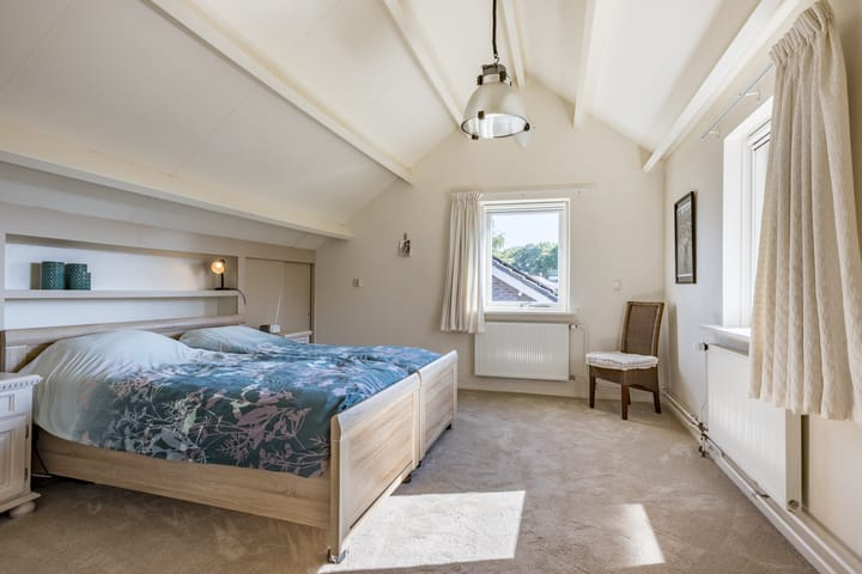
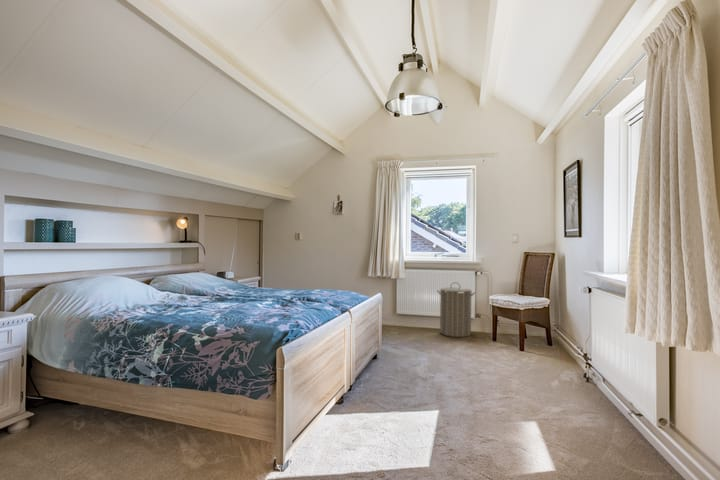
+ laundry hamper (455, 307)
